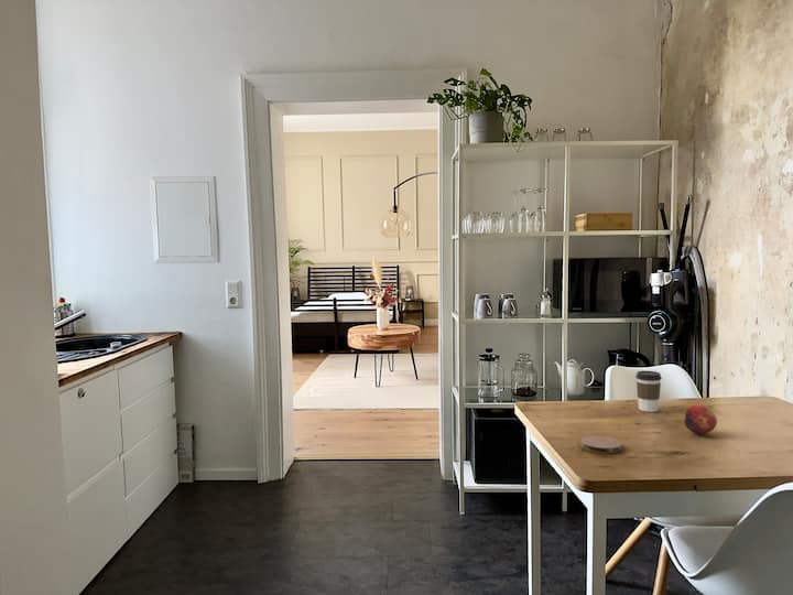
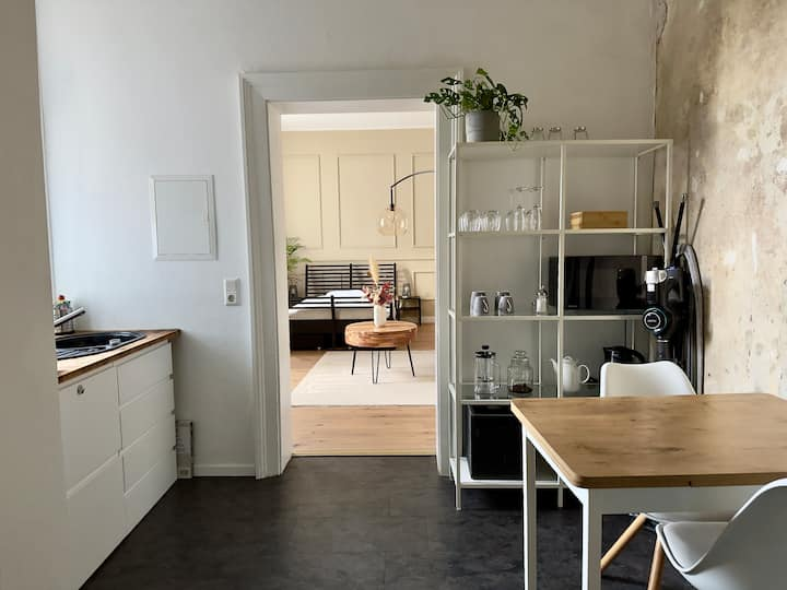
- coffee cup (648, 391)
- coaster (600, 444)
- fruit (699, 420)
